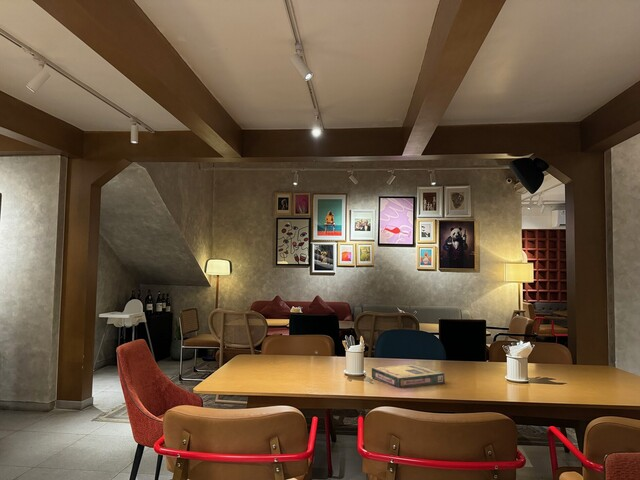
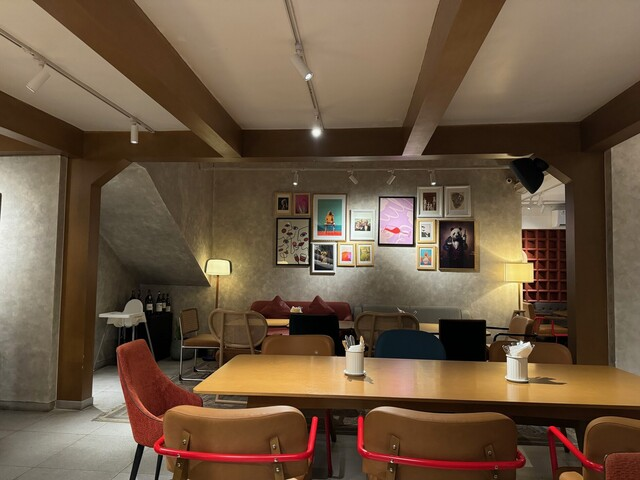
- video game box (407, 375)
